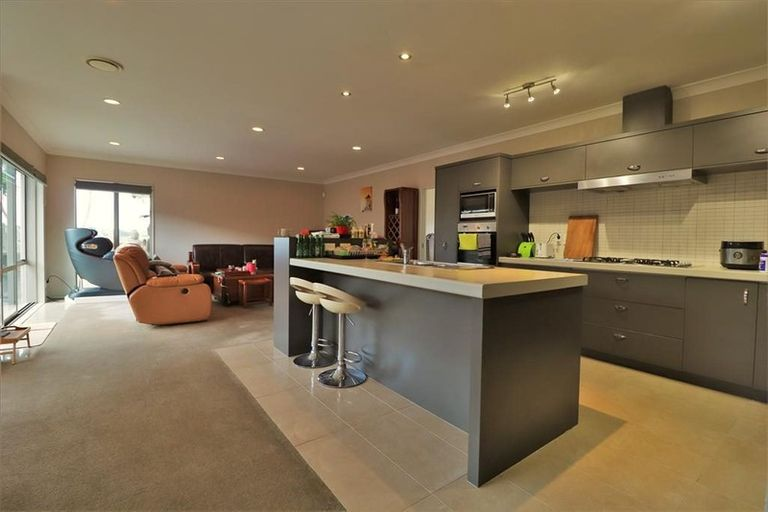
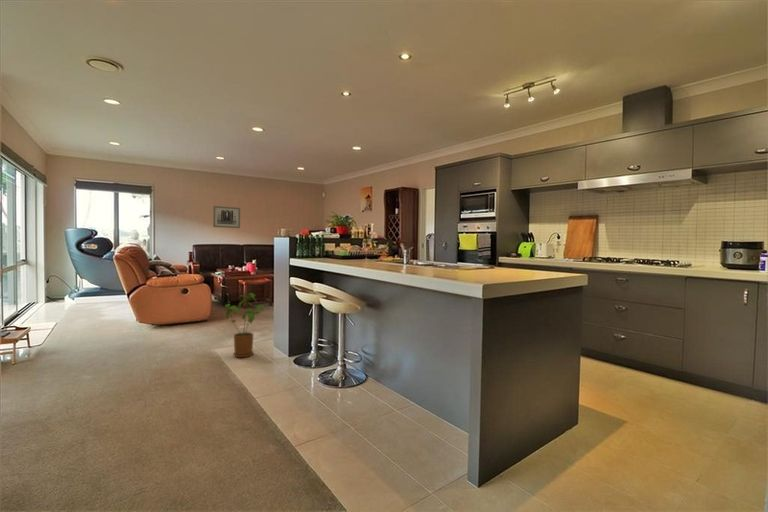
+ house plant (247, 324)
+ wall art (227, 217)
